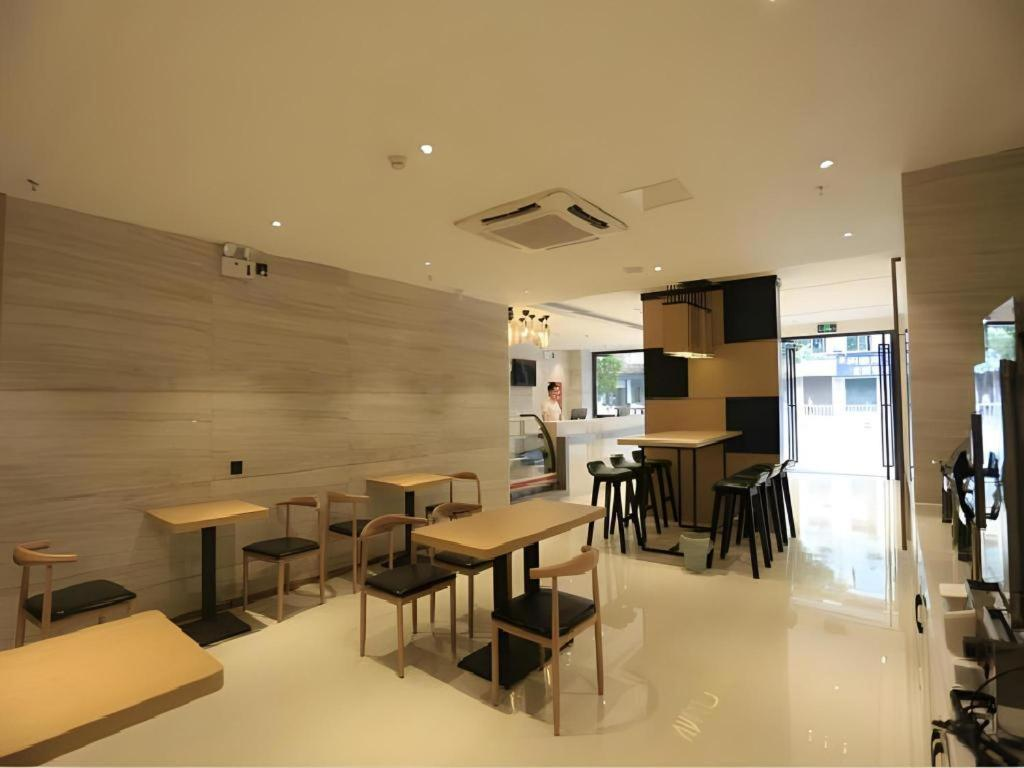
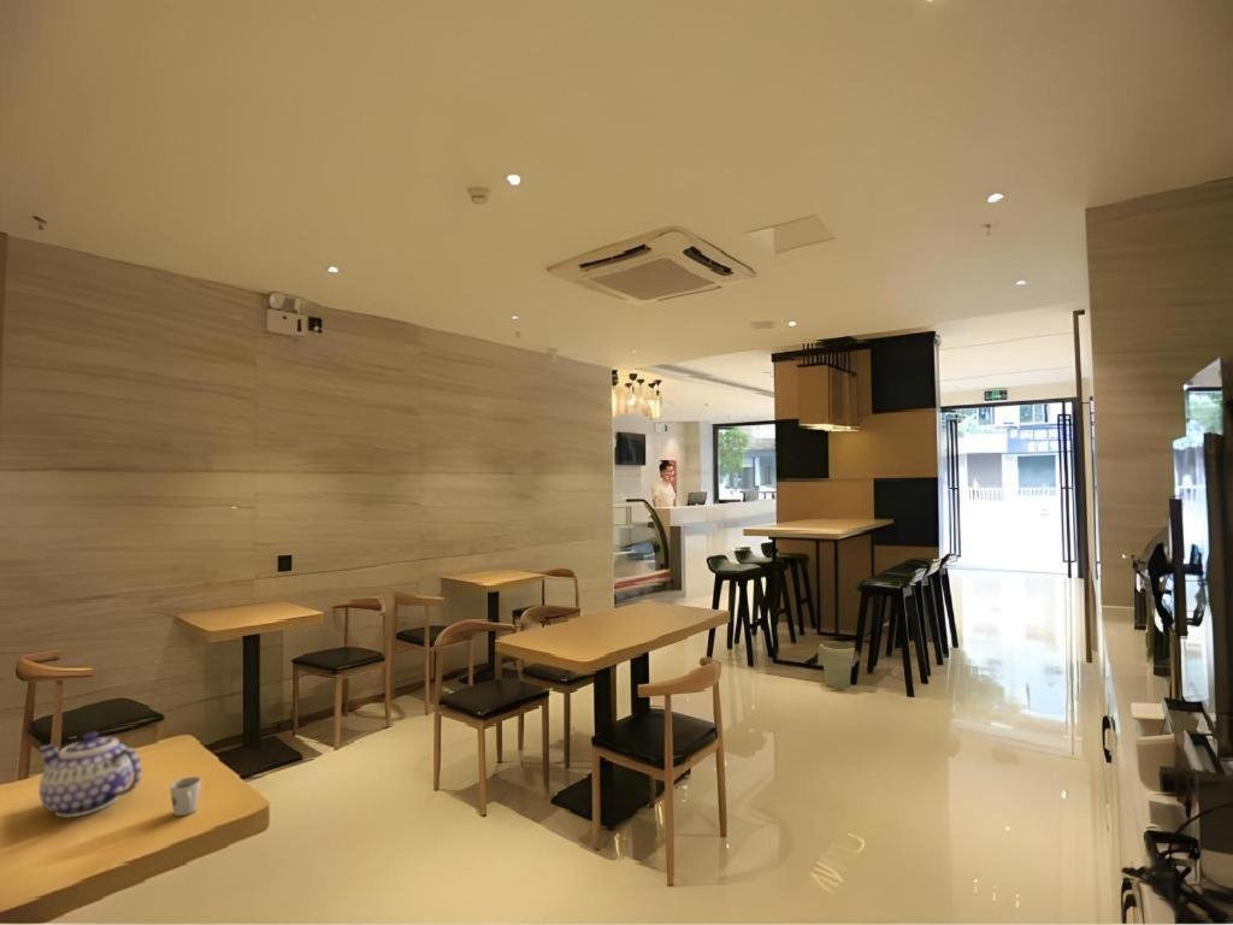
+ cup (185, 788)
+ teapot (88, 768)
